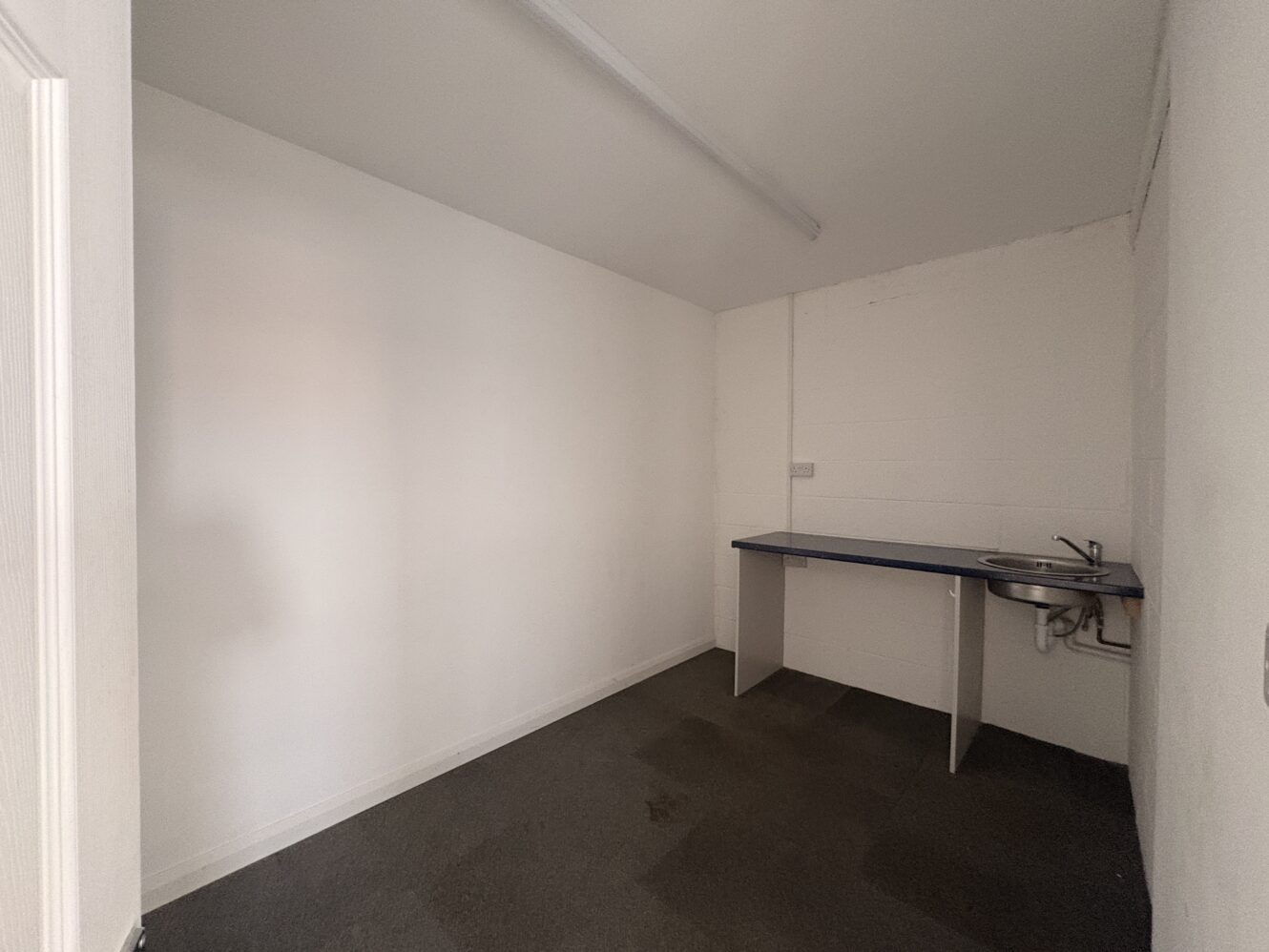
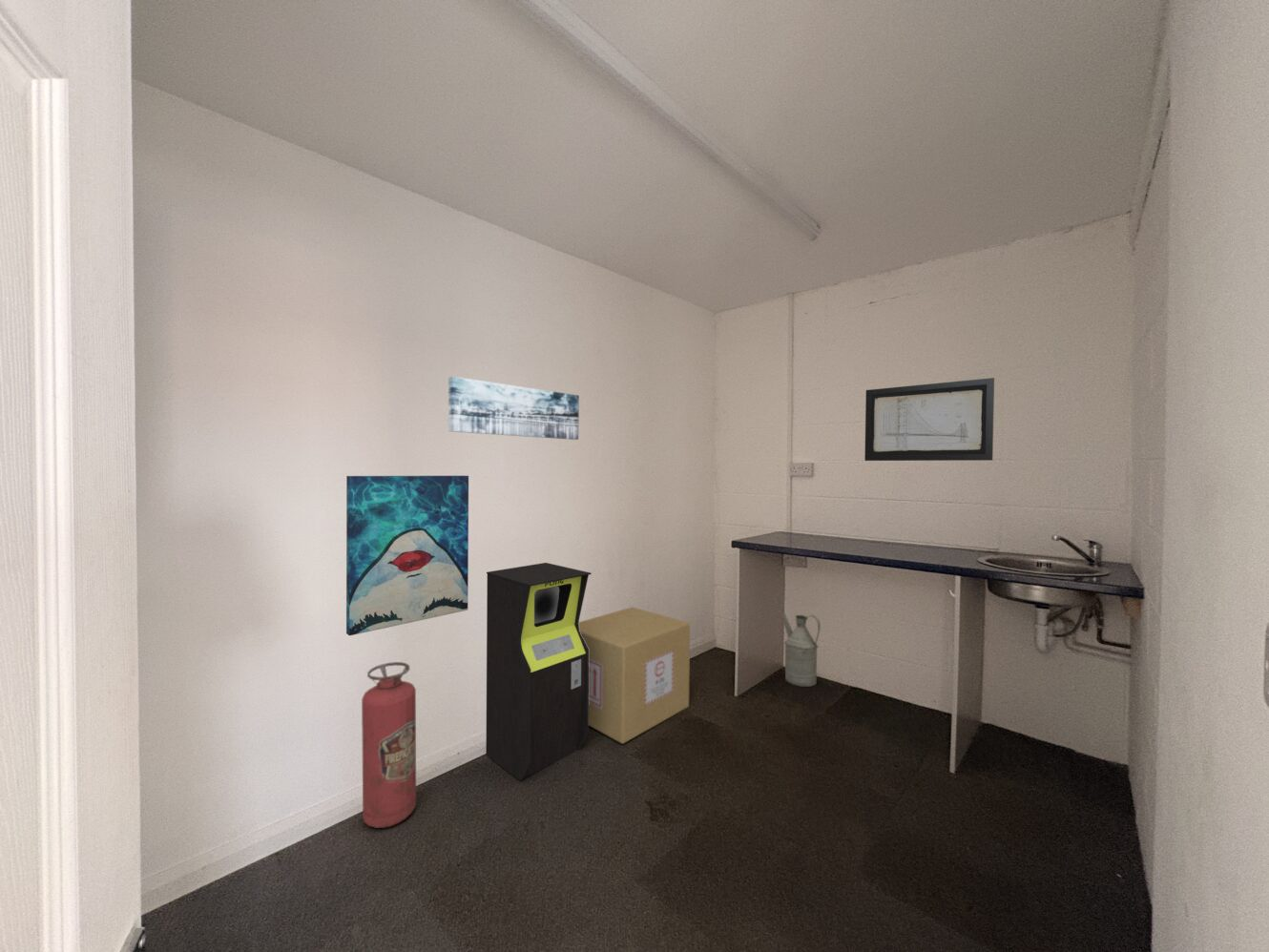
+ fire extinguisher (389, 741)
+ wall art (412, 548)
+ wall art (520, 411)
+ watering can (799, 646)
+ wall art (925, 423)
+ cardboard box (628, 667)
+ storage cabinet (538, 664)
